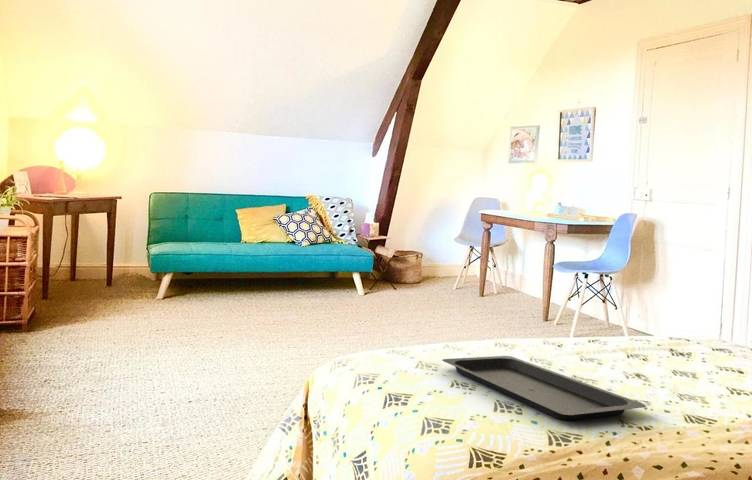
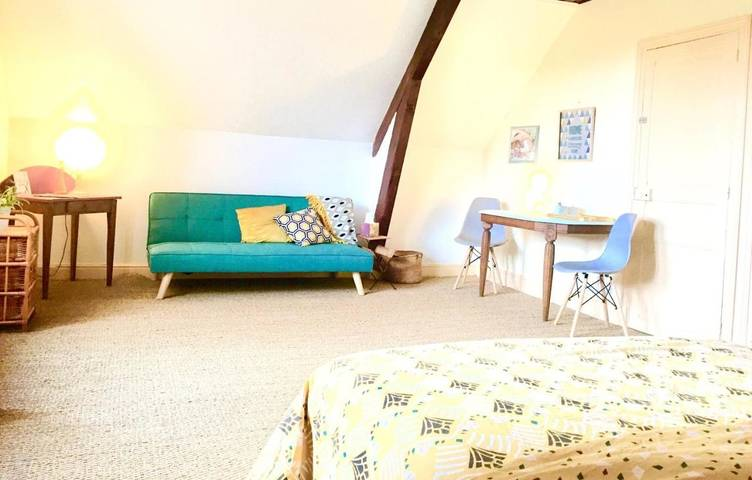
- serving tray (531, 384)
